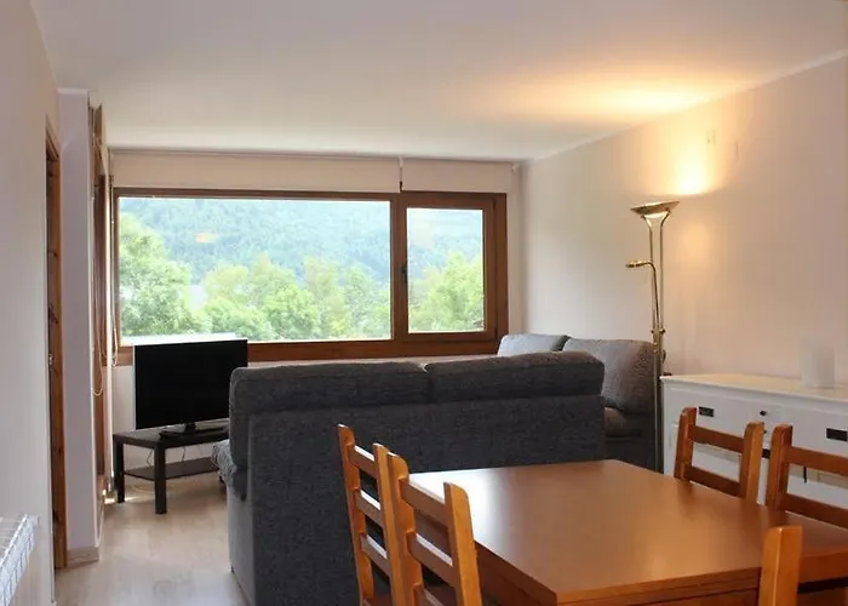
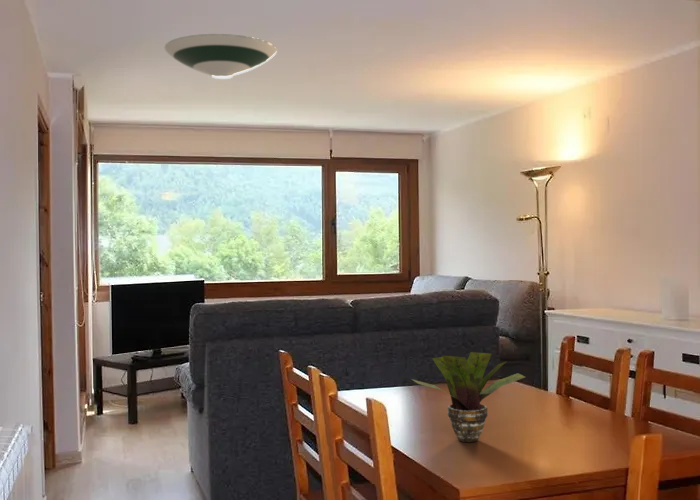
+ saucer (221, 63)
+ potted plant (469, 395)
